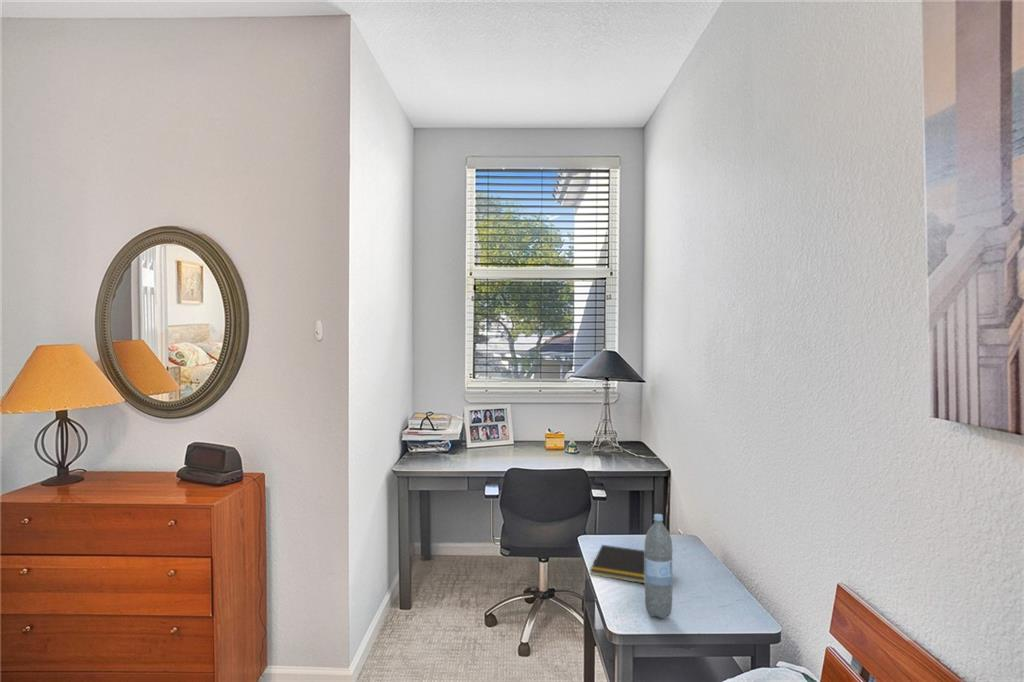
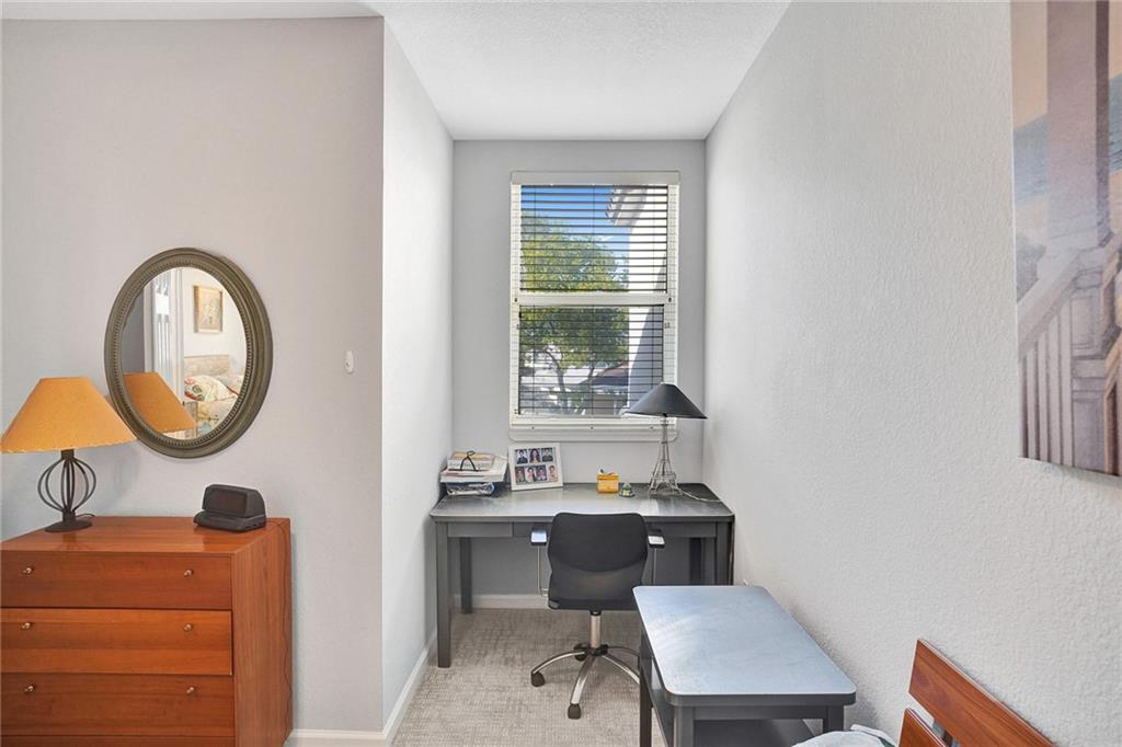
- notepad (630, 564)
- water bottle (658, 565)
